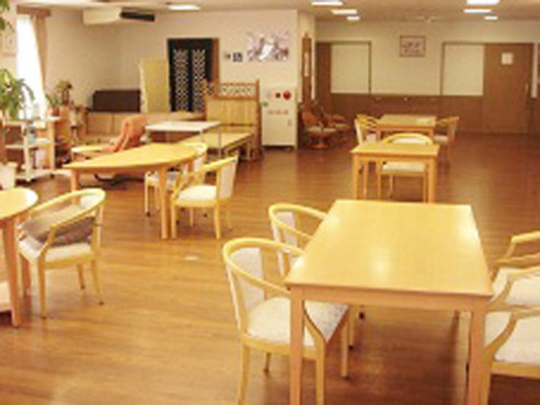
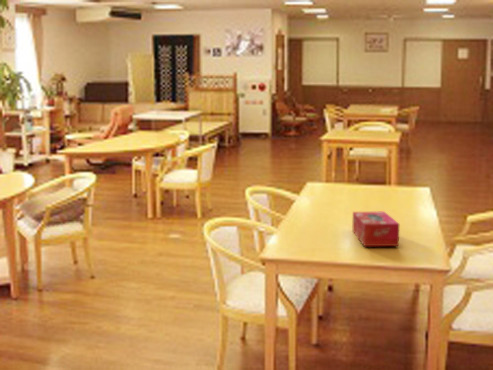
+ tissue box (374, 228)
